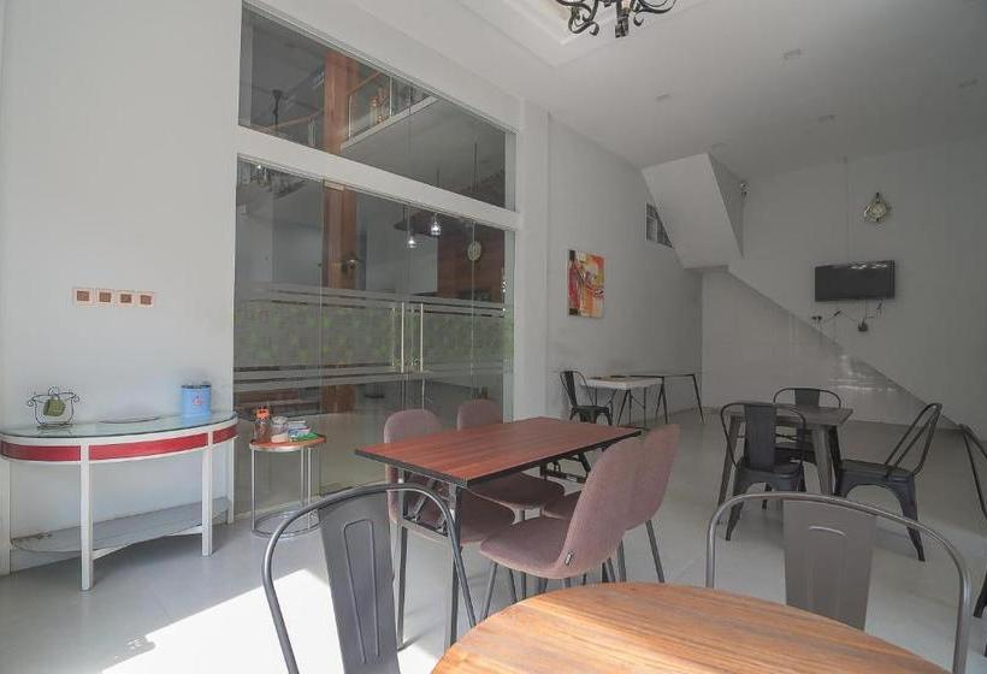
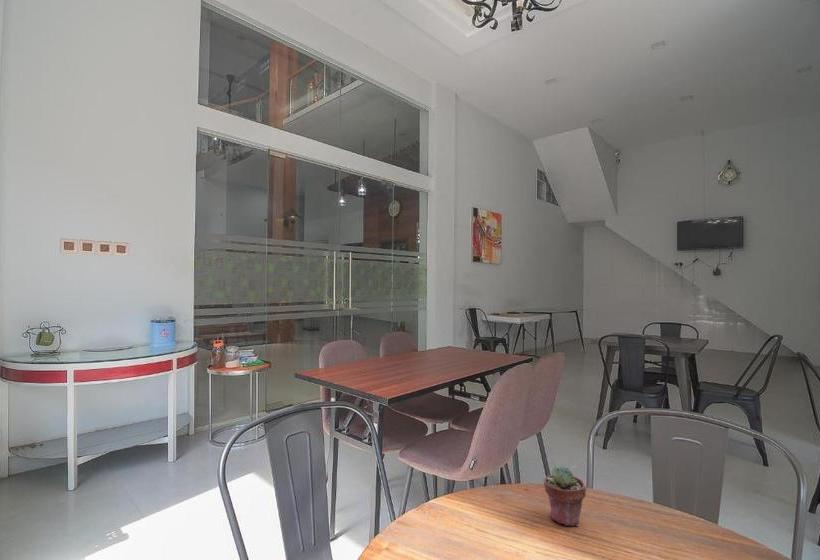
+ potted succulent (564, 492)
